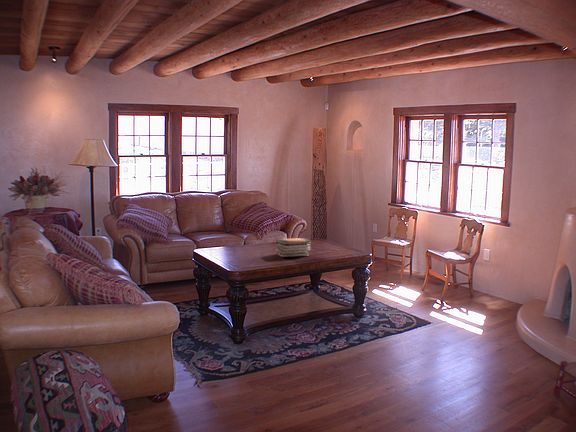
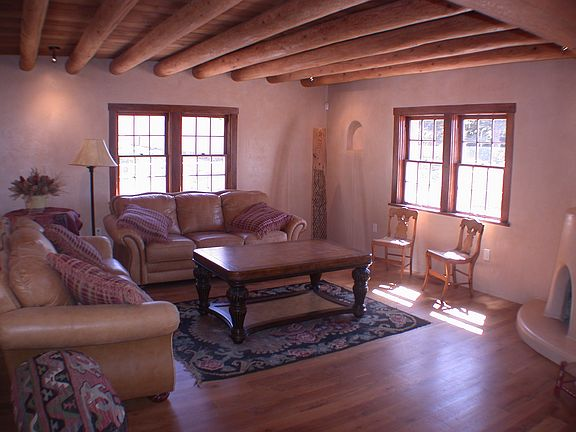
- book stack (293, 247)
